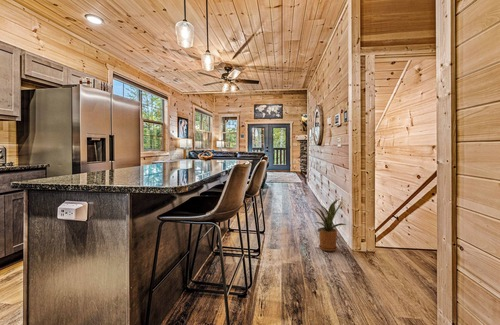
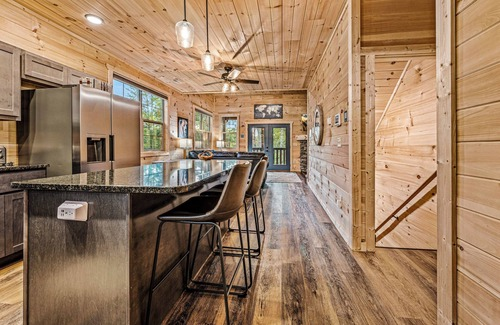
- house plant (326, 223)
